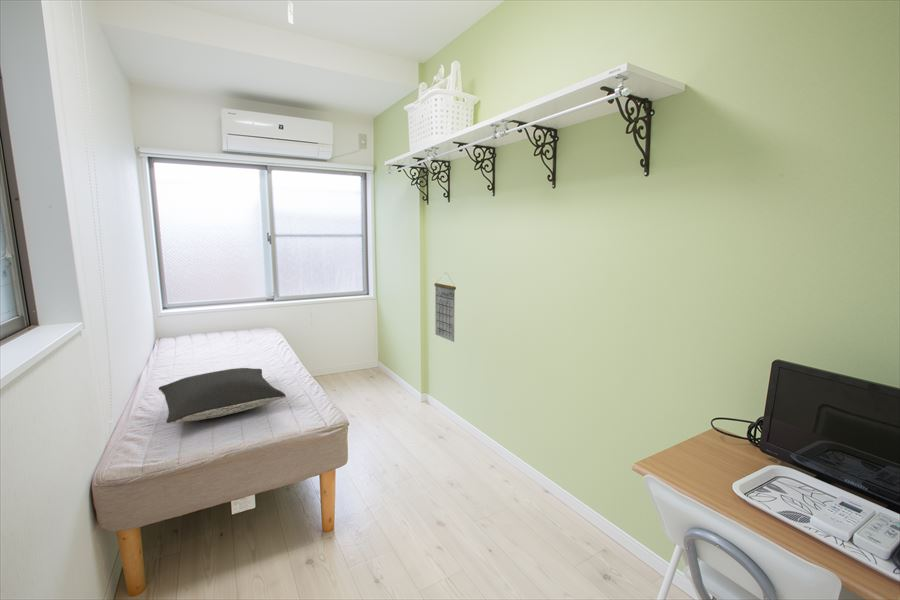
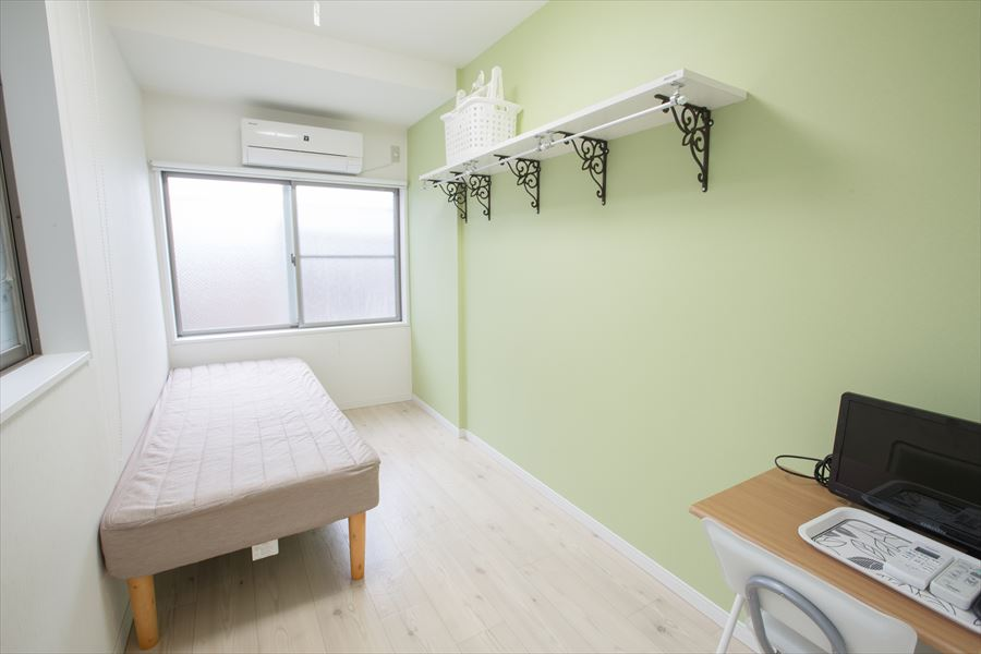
- pillow (221, 391)
- calendar (444, 305)
